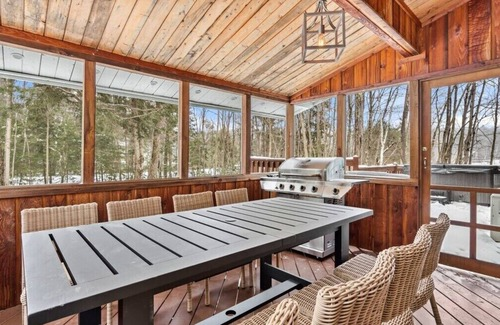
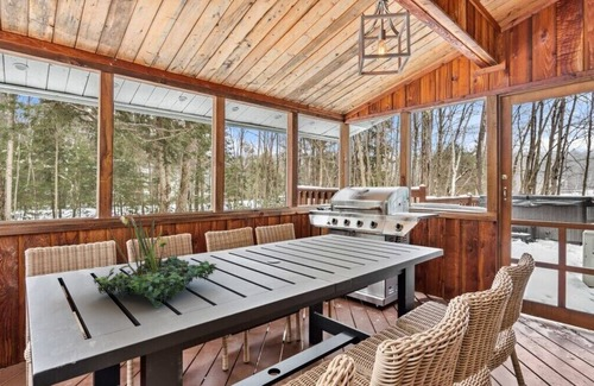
+ plant (162, 251)
